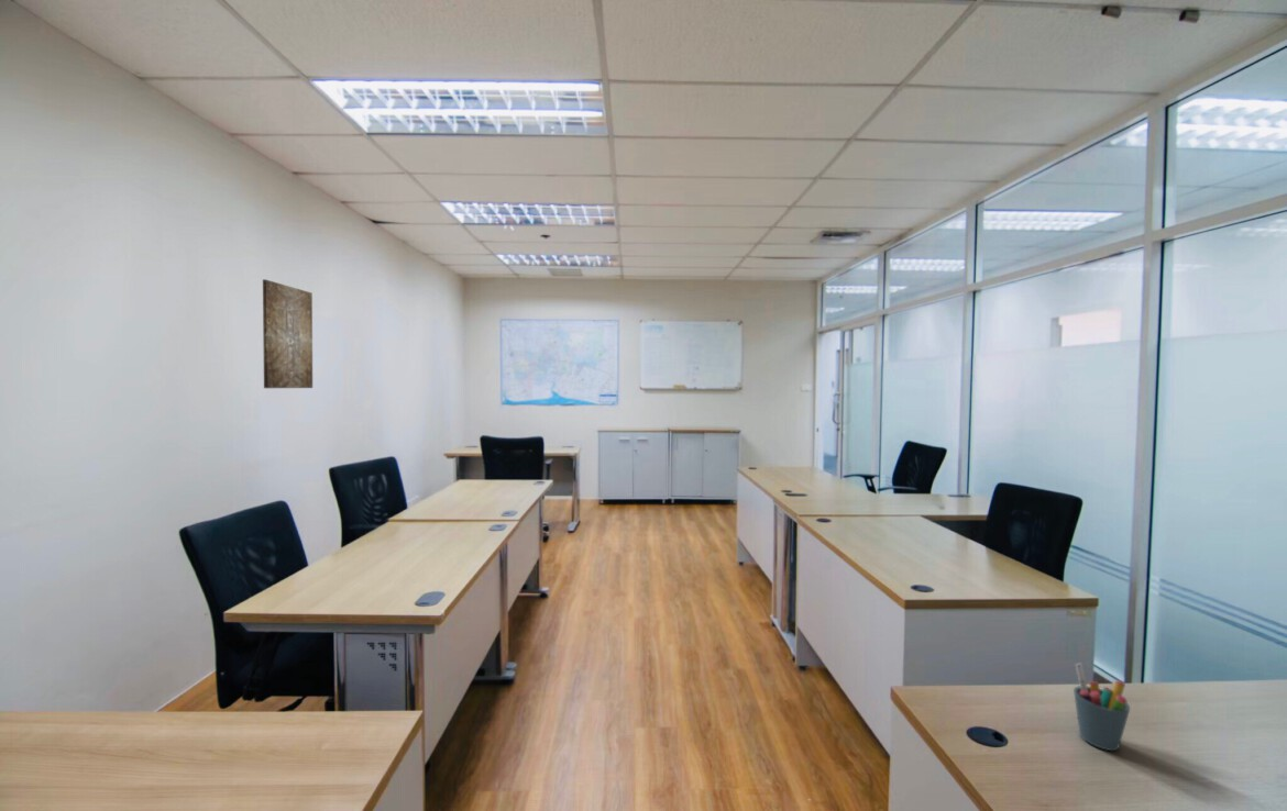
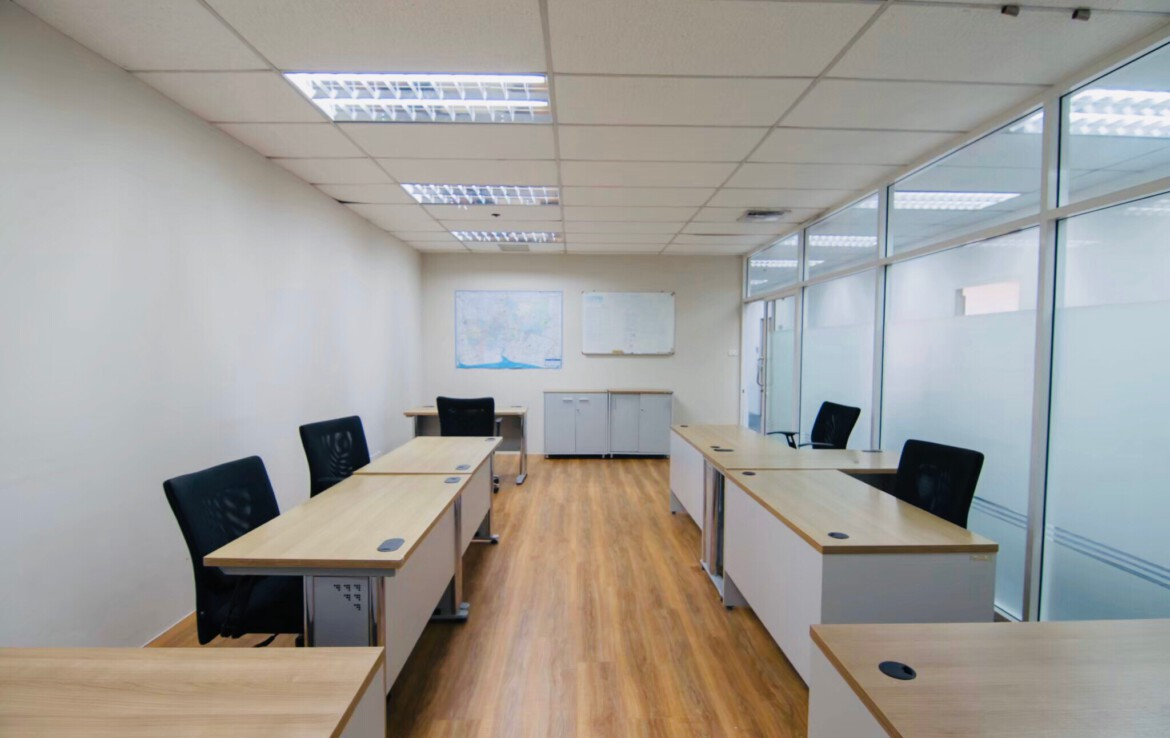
- pen holder (1101, 708)
- wall art (289, 337)
